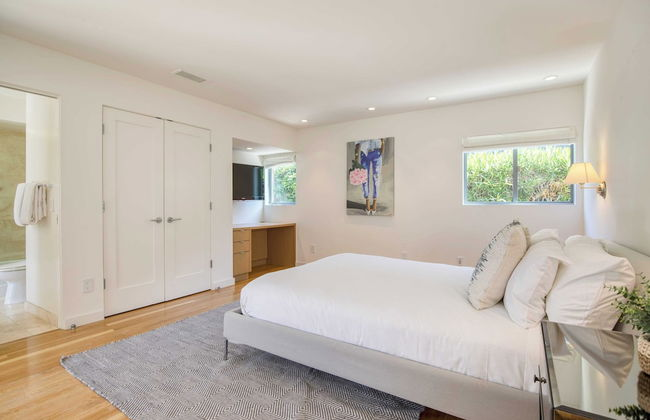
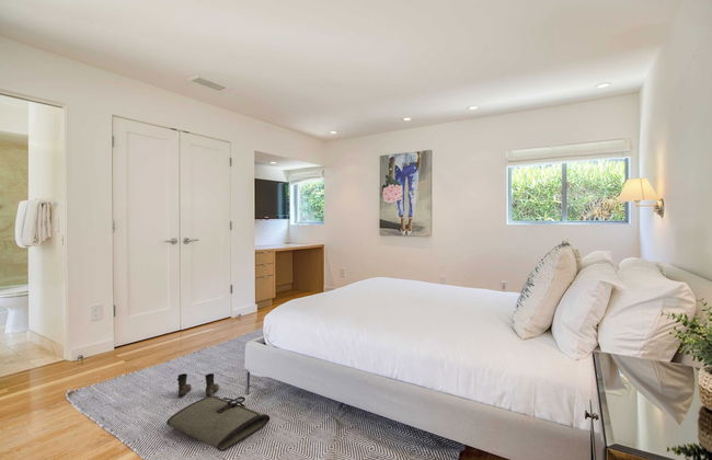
+ tool roll (219, 413)
+ boots (206, 382)
